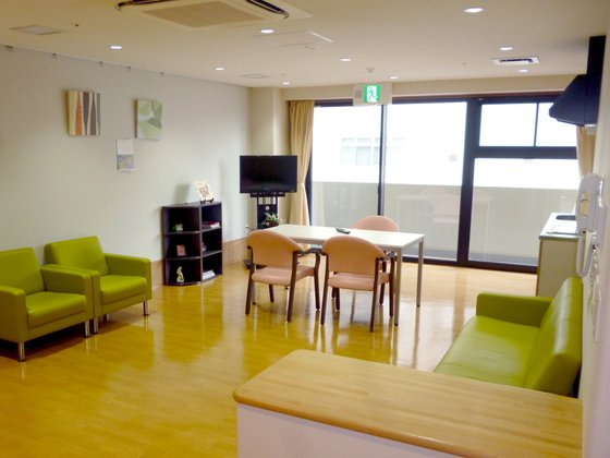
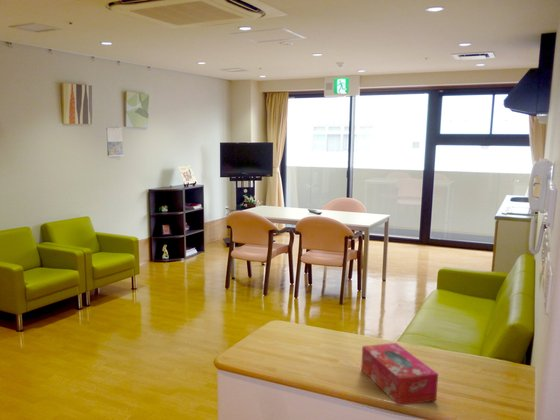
+ tissue box (397, 371)
